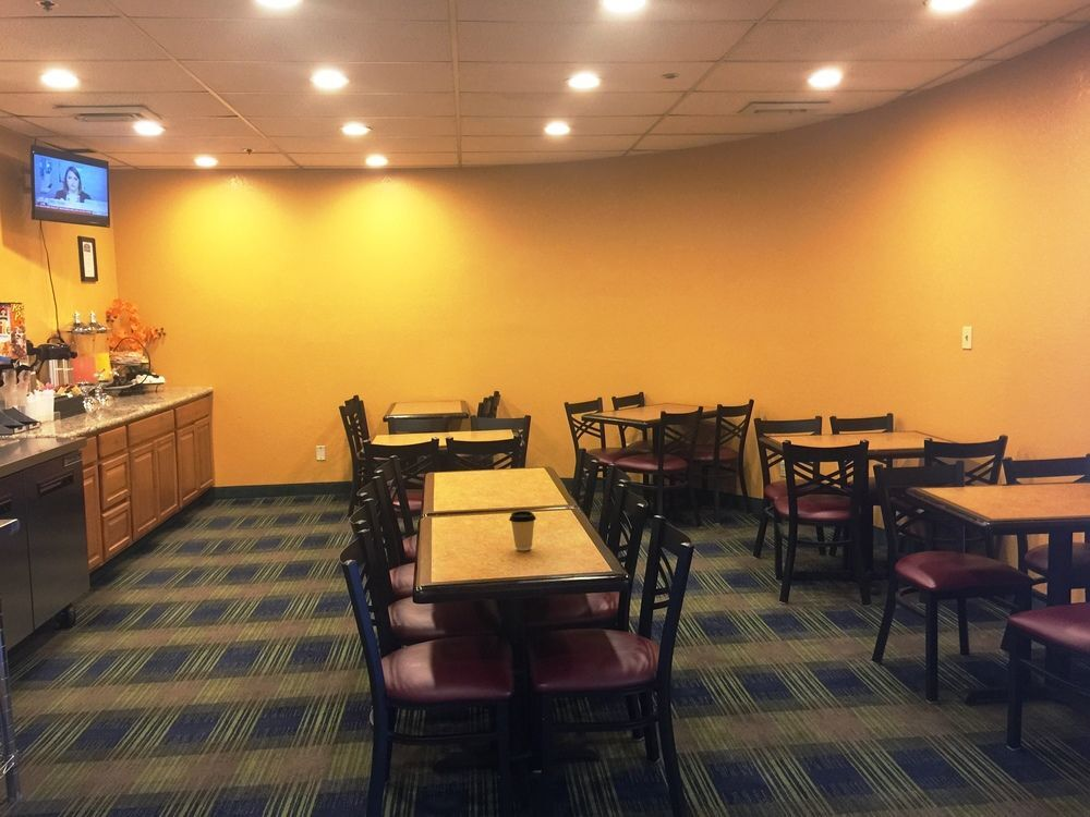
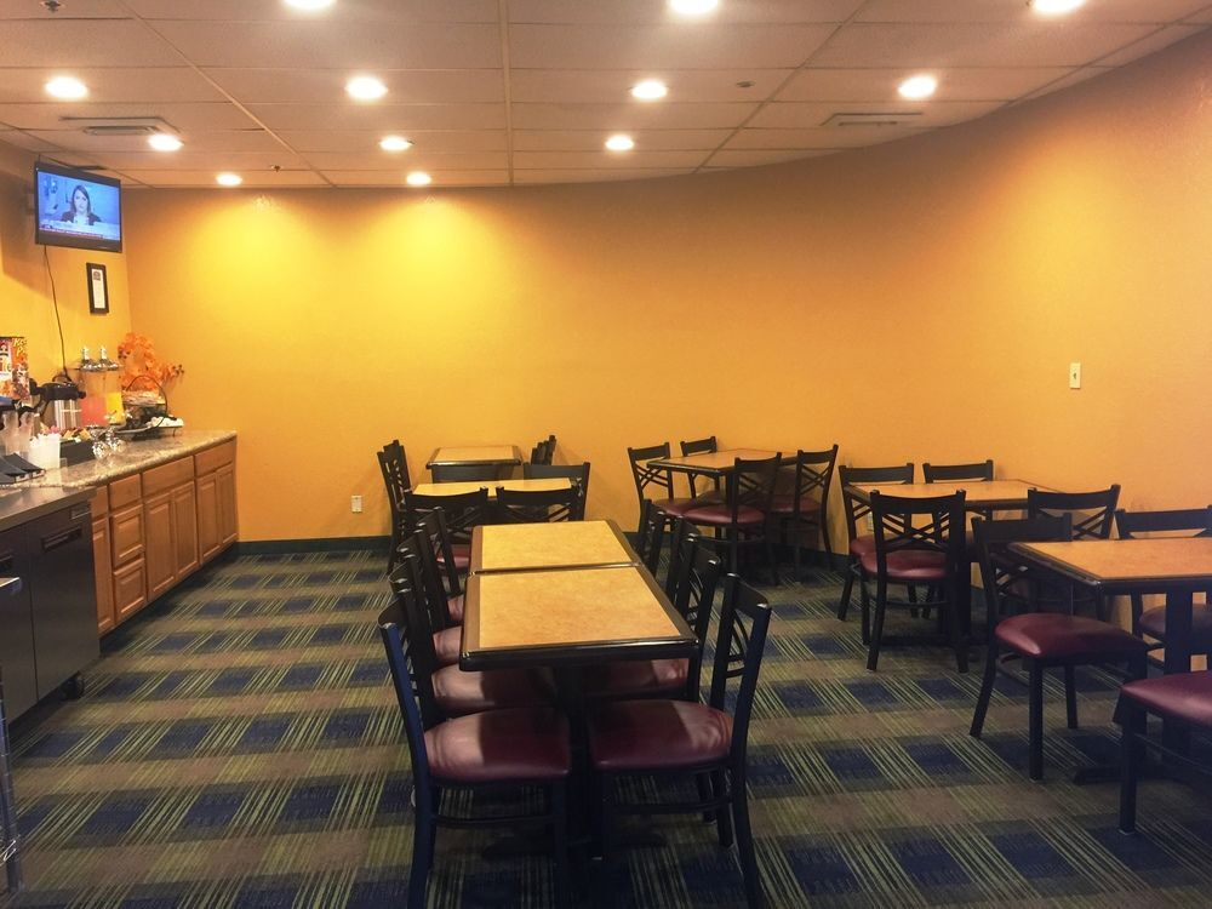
- coffee cup (522, 531)
